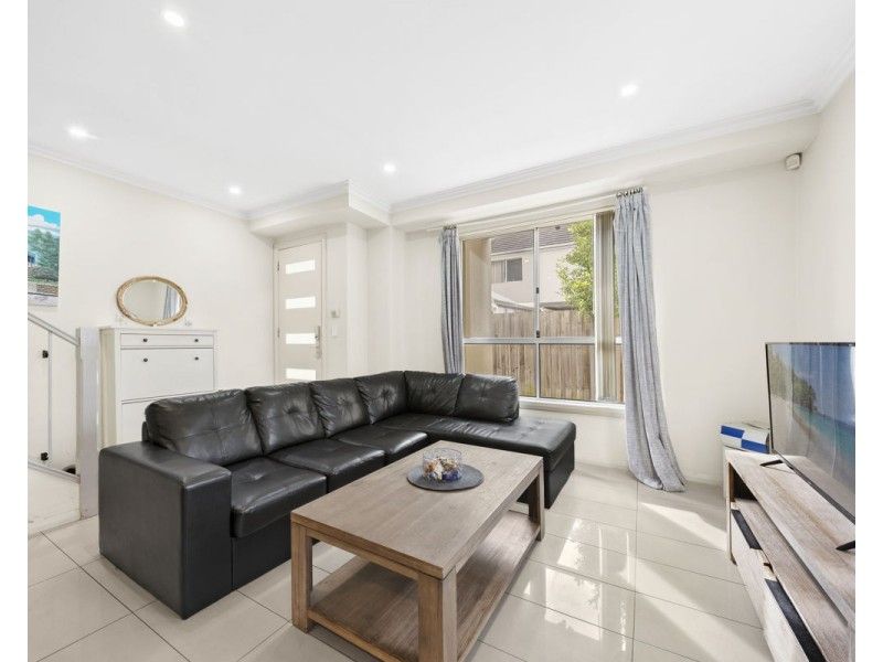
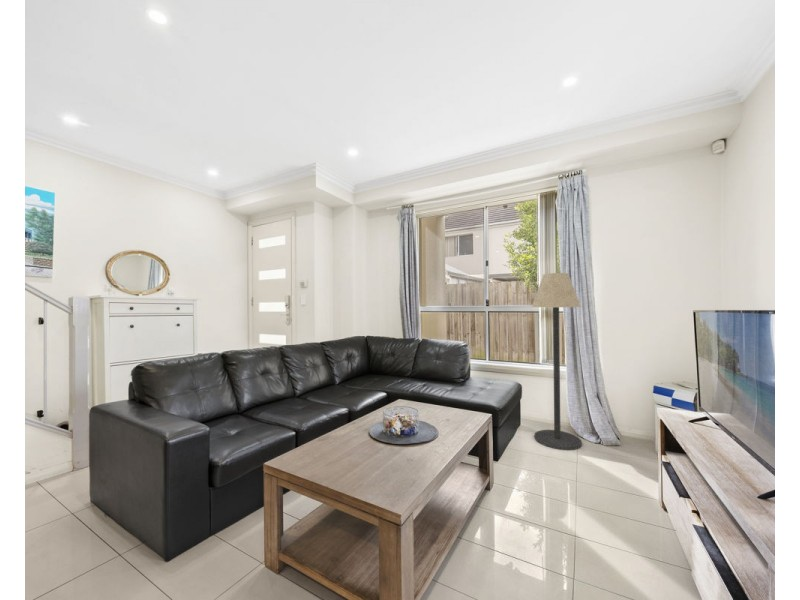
+ floor lamp (556, 357)
